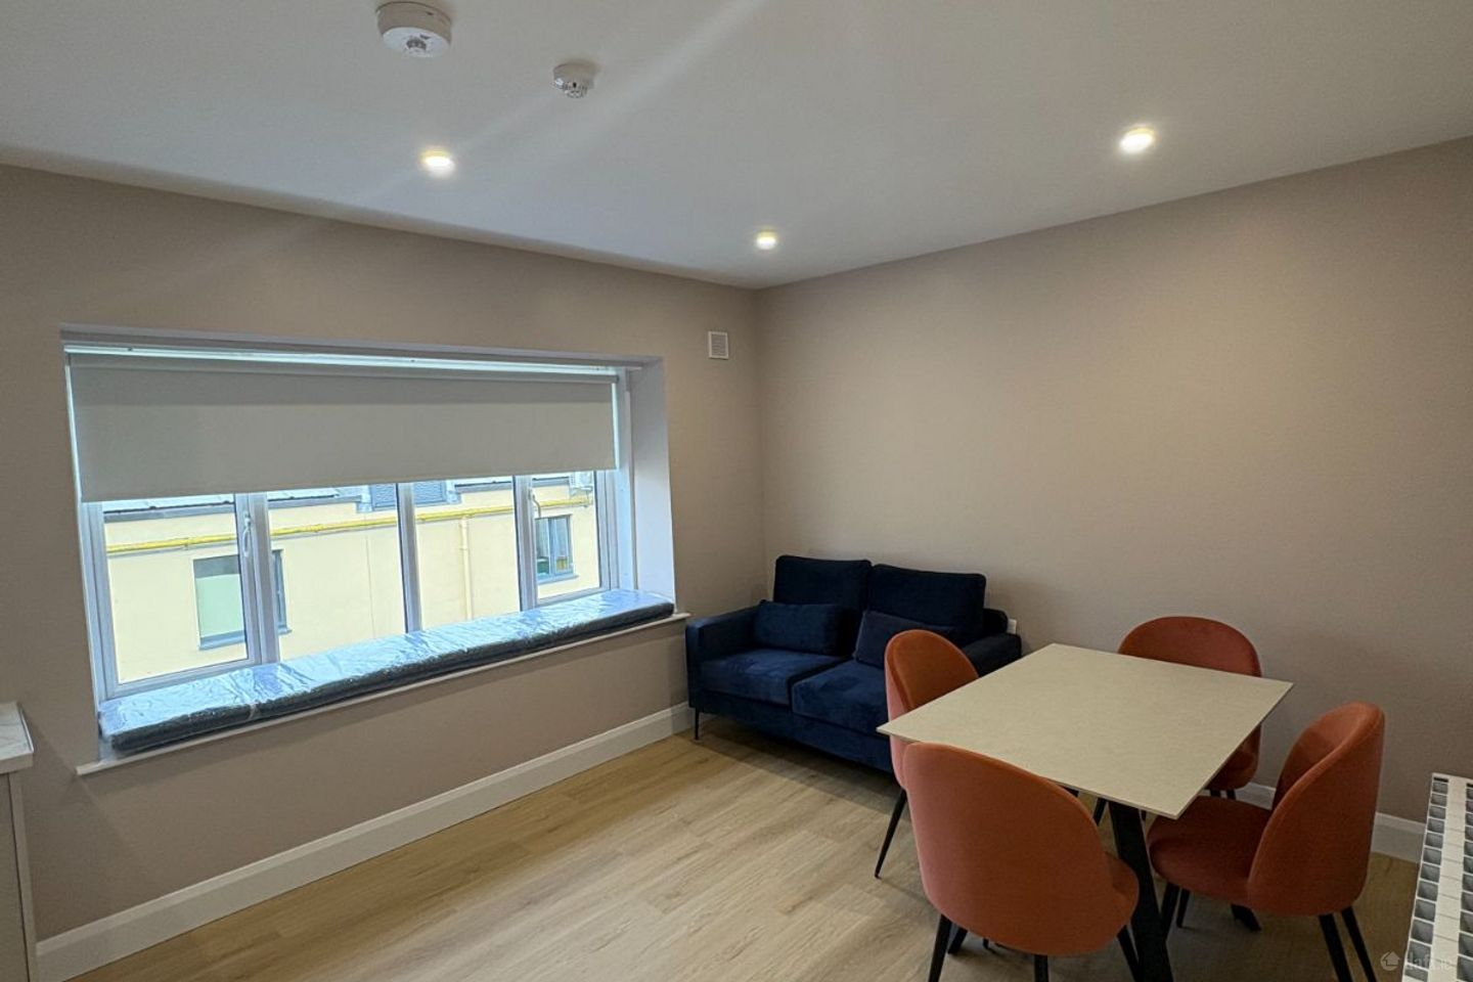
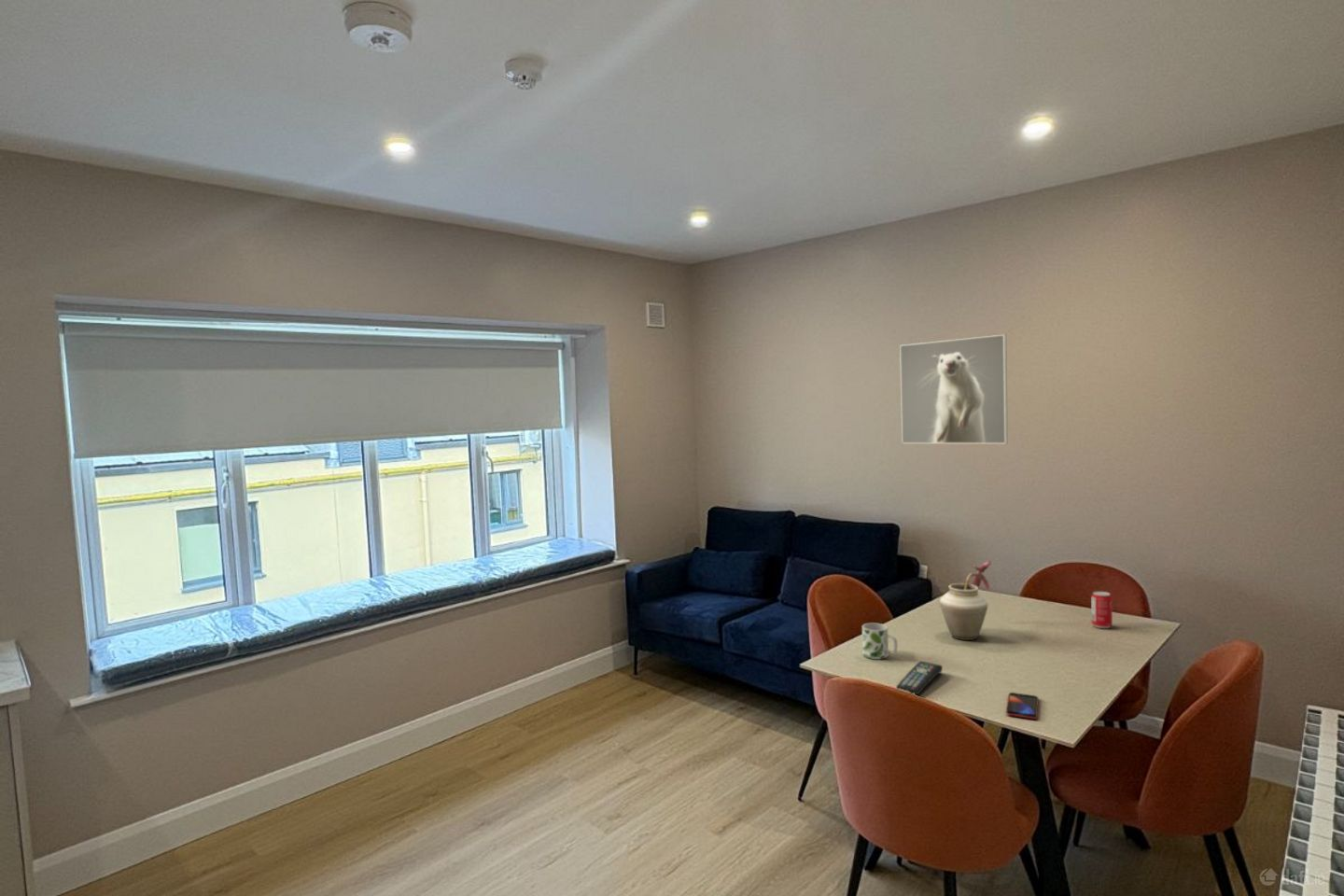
+ beverage can (1101, 609)
+ mug (880, 641)
+ smartphone (1022, 705)
+ remote control (920, 677)
+ vase (967, 598)
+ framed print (951, 392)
